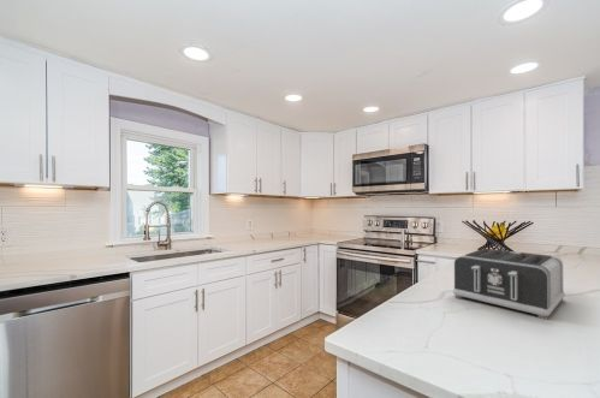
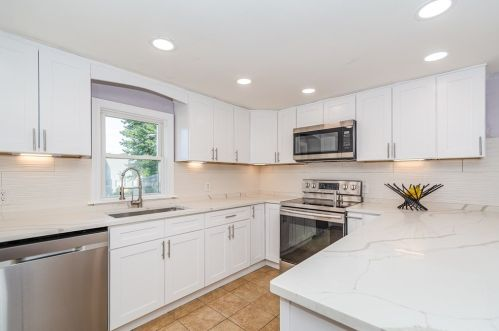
- toaster (506, 277)
